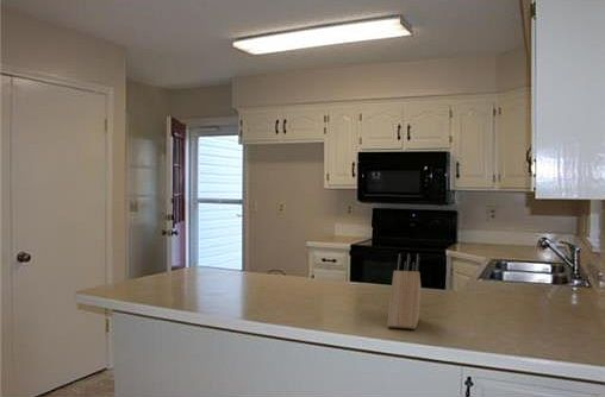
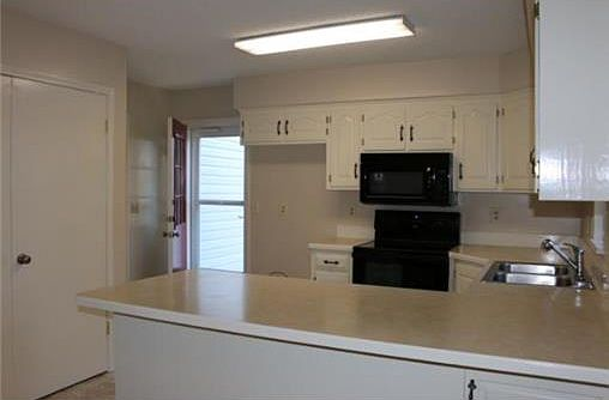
- knife block (405, 288)
